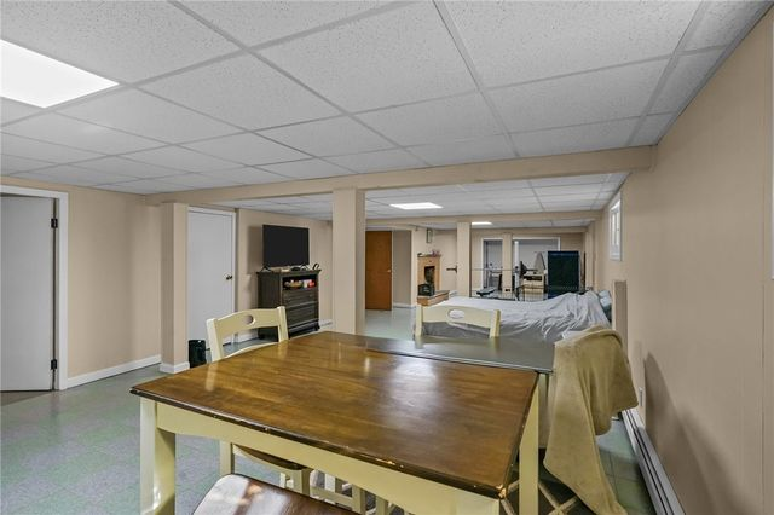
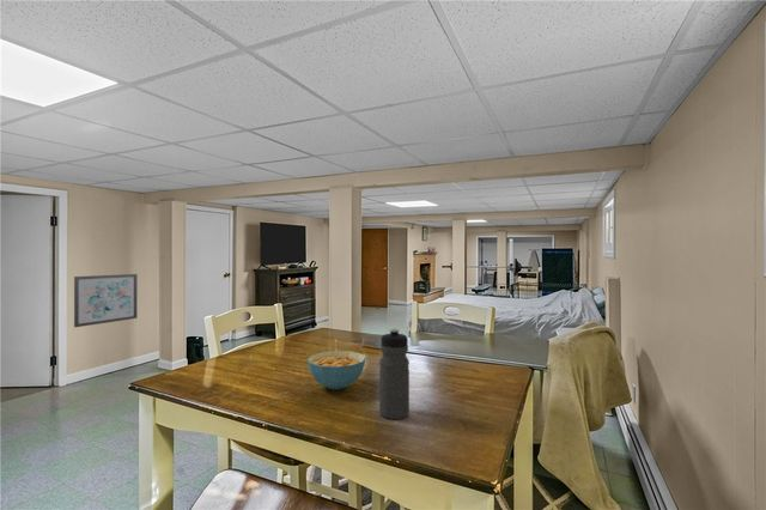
+ water bottle (394, 371)
+ wall art (108, 298)
+ cereal bowl (336, 372)
